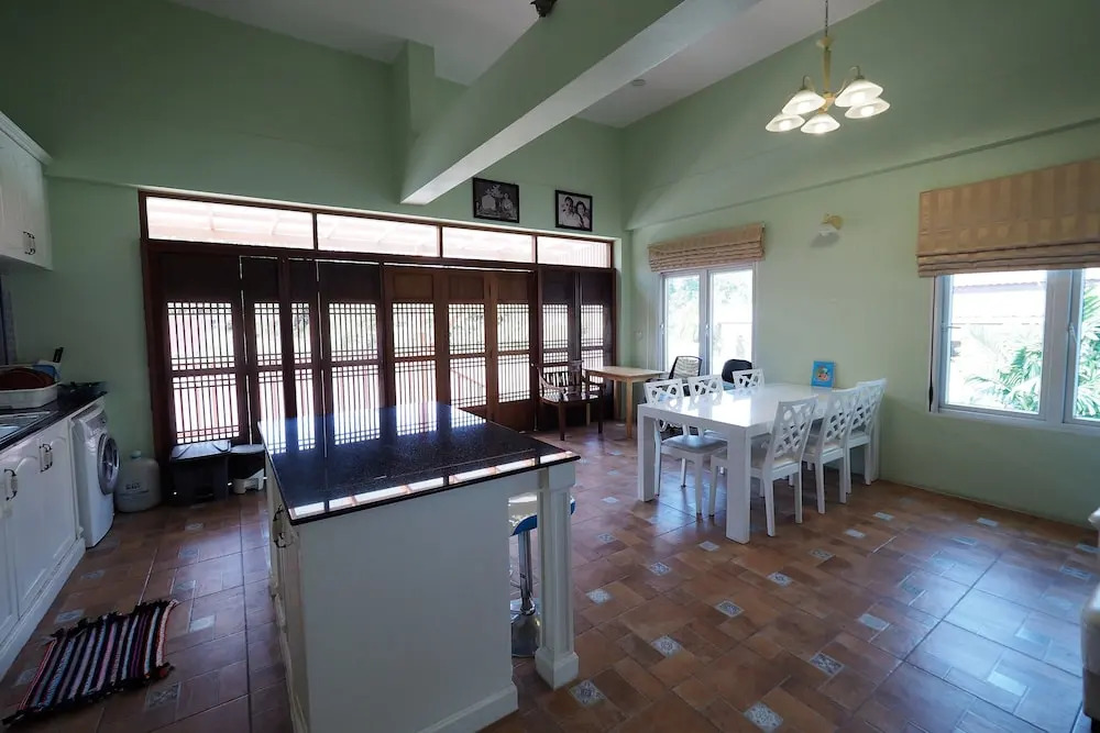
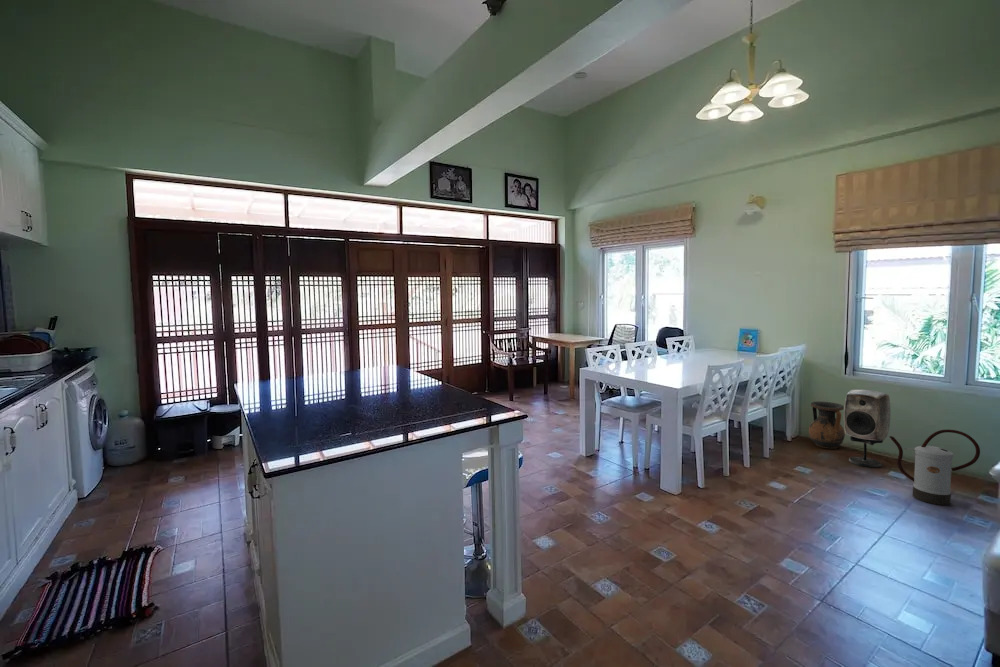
+ vase (826, 425)
+ watering can (931, 463)
+ speaker (866, 426)
